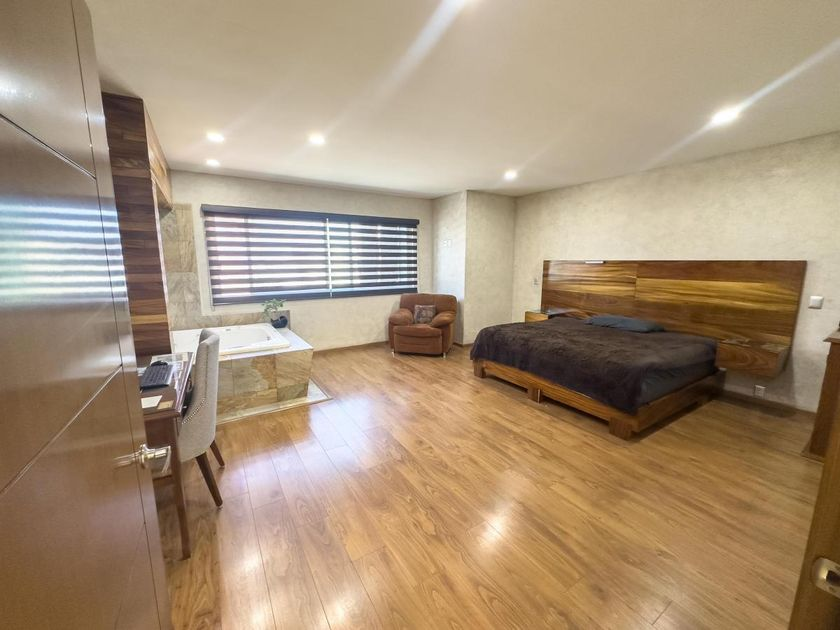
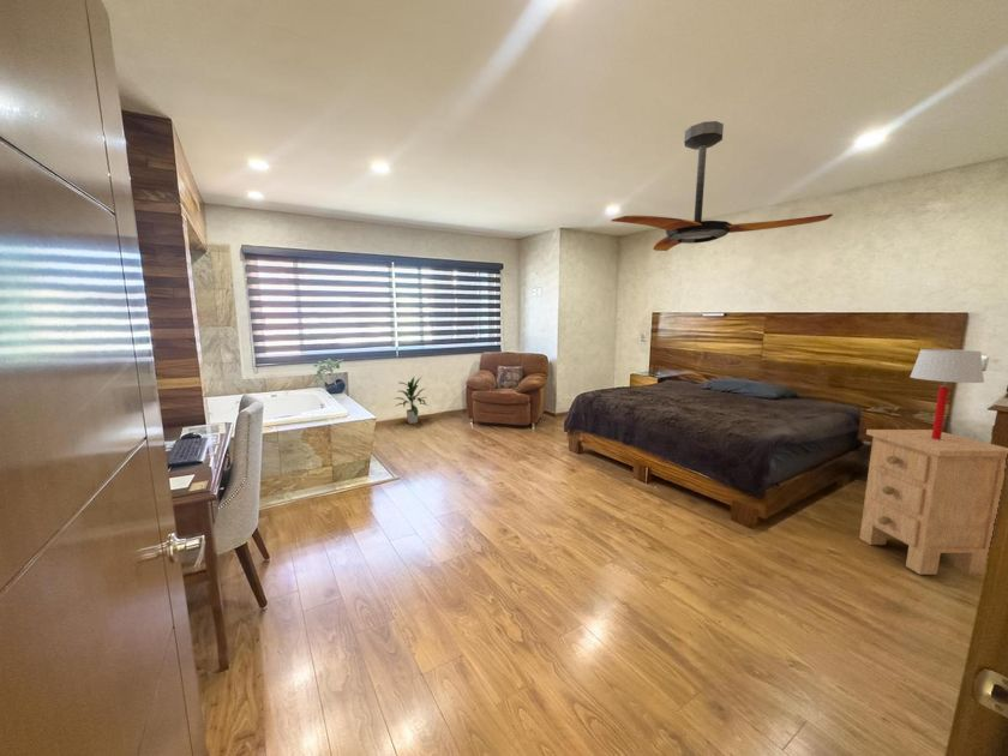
+ ceiling fan (703, 184)
+ nightstand (922, 498)
+ table lamp (942, 395)
+ indoor plant (410, 400)
